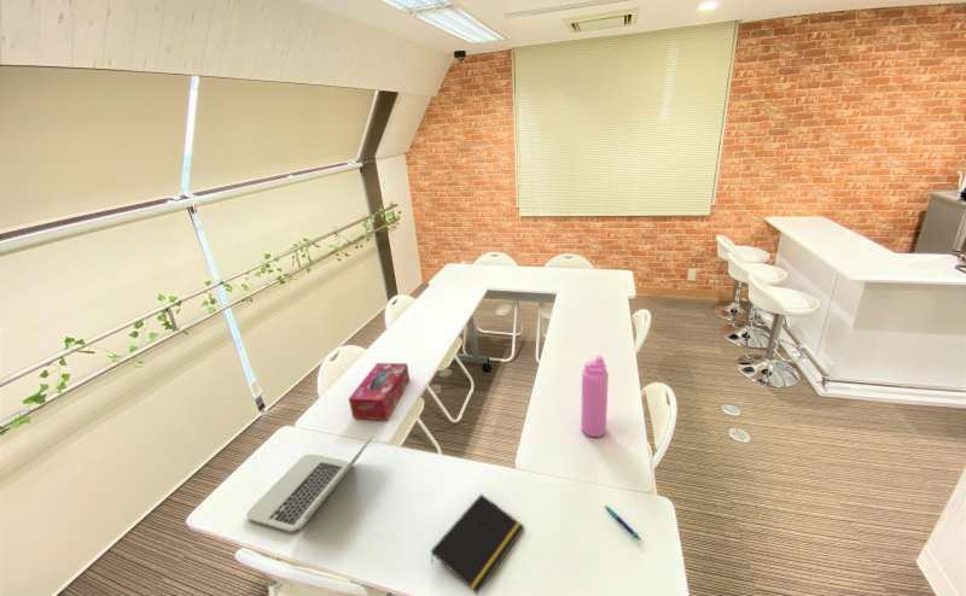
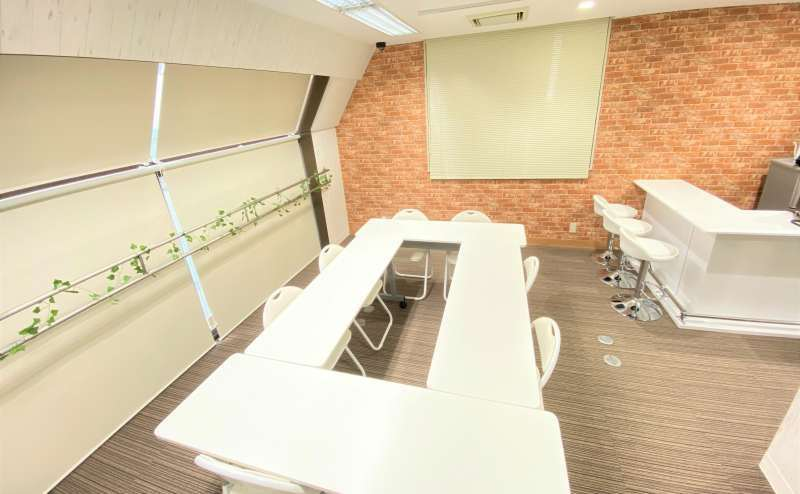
- pen (621, 520)
- notepad (478, 538)
- tissue box (382, 388)
- water bottle (594, 395)
- laptop (312, 473)
